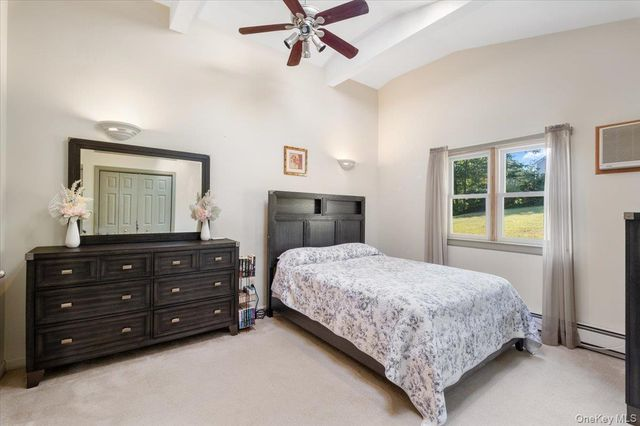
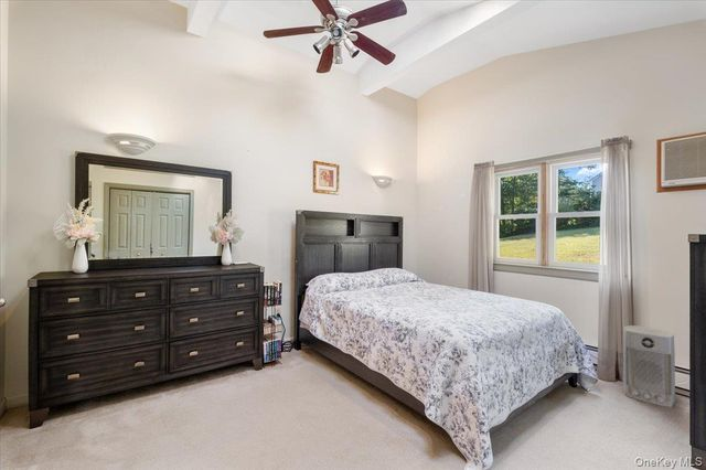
+ air purifier (648, 362)
